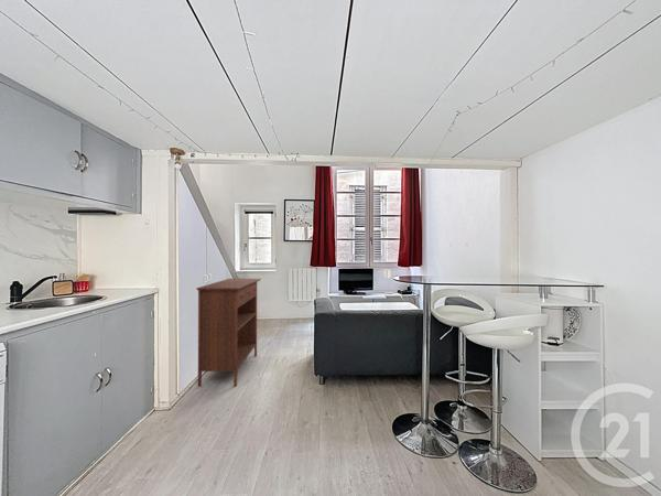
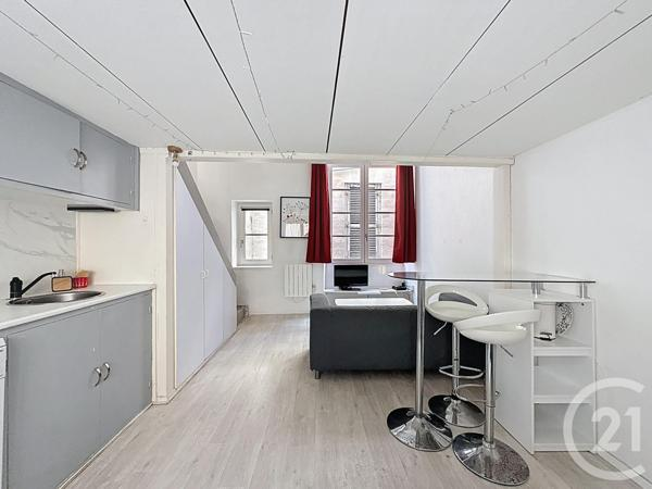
- console table (232, 325)
